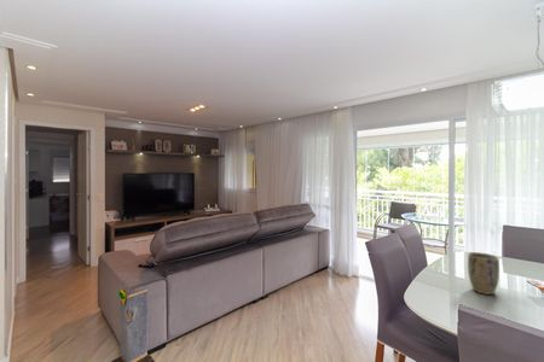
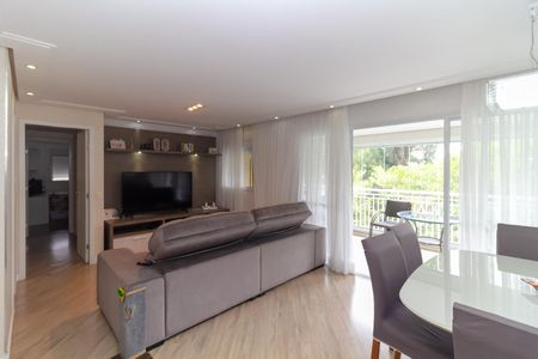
- plant pot (482, 273)
